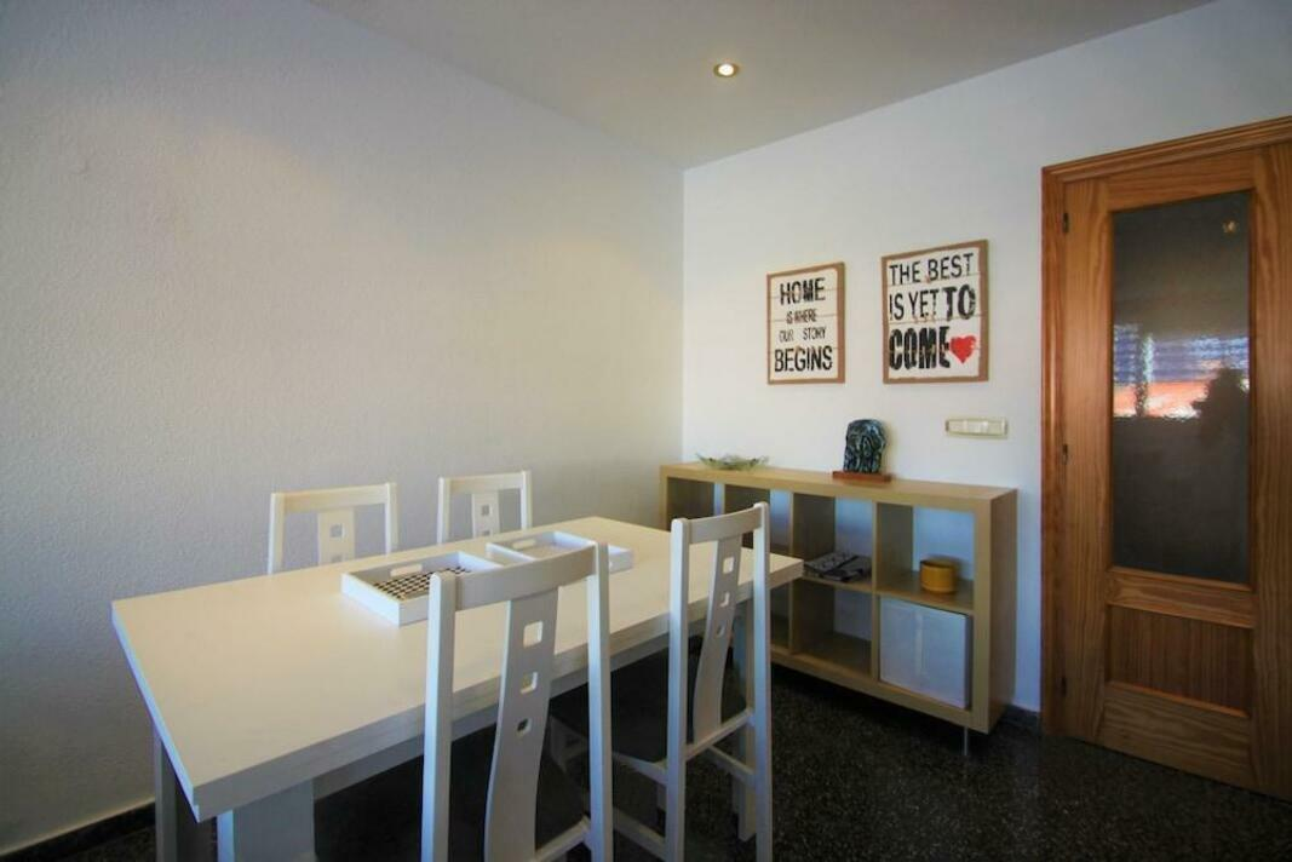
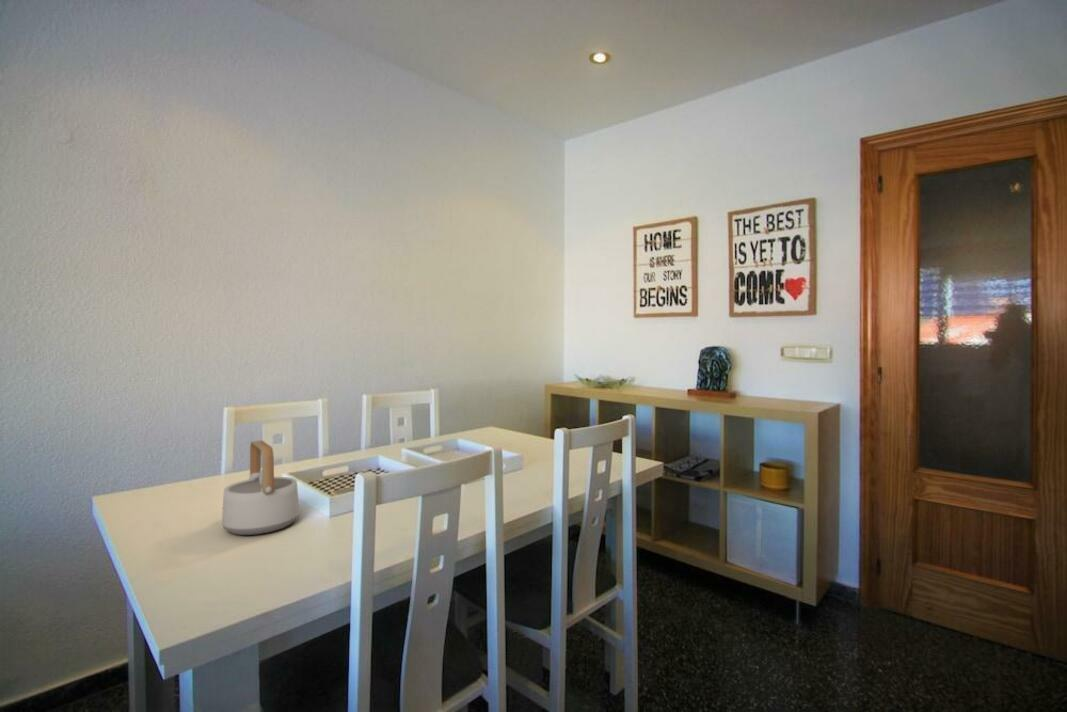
+ teapot (260, 482)
